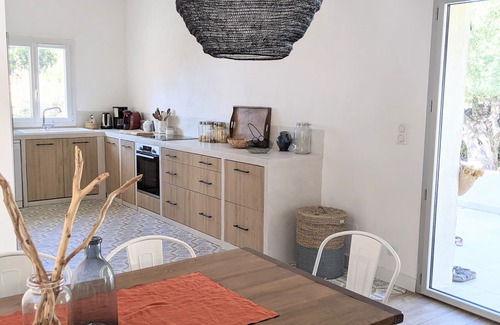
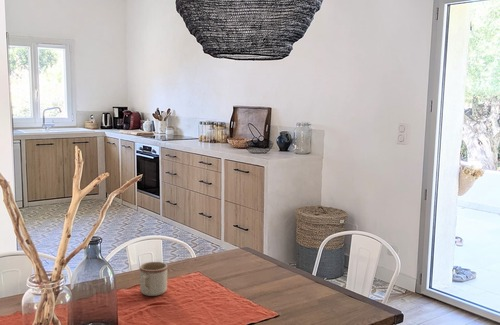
+ mug (151, 280)
